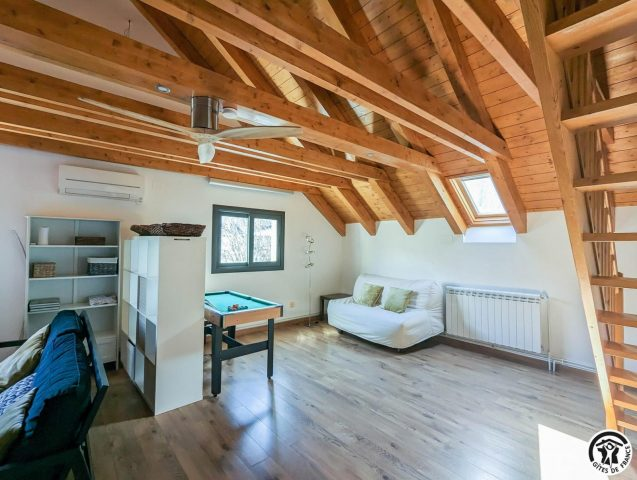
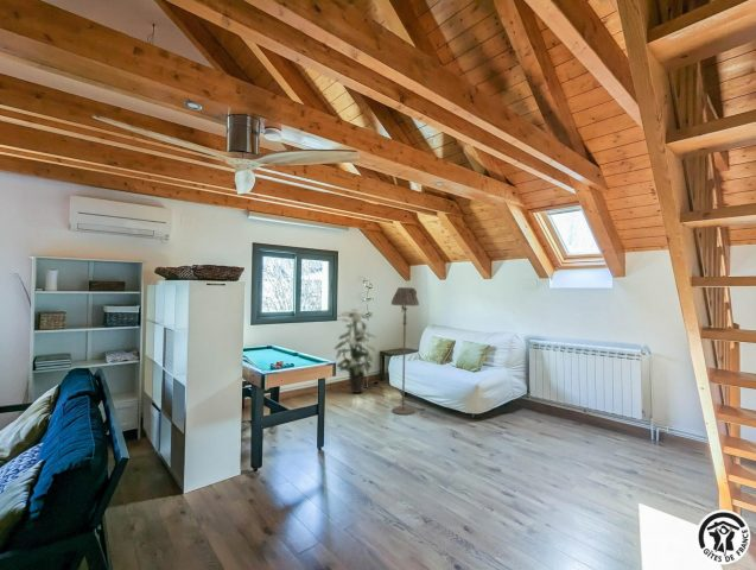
+ floor lamp (404, 349)
+ indoor plant (354, 349)
